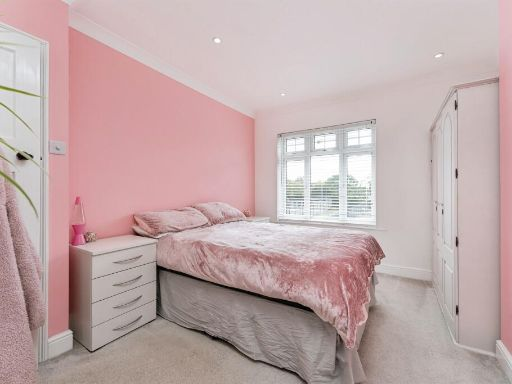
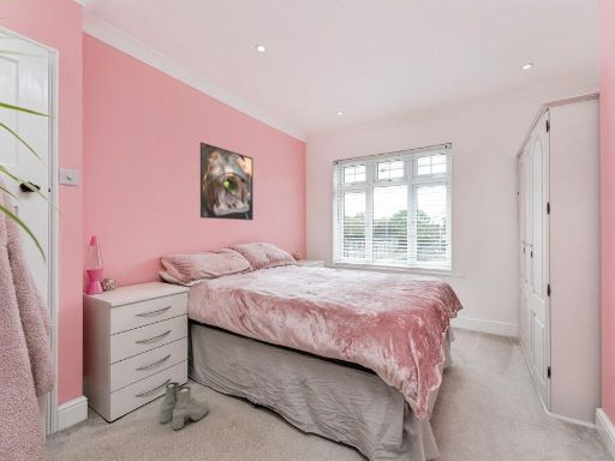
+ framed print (228, 185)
+ boots (184, 400)
